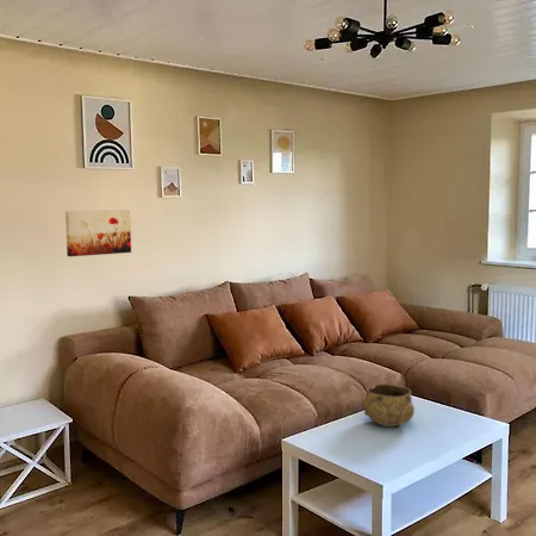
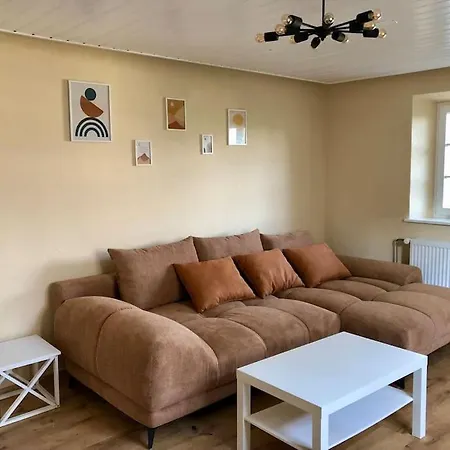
- decorative bowl (388, 406)
- wall art (99, 232)
